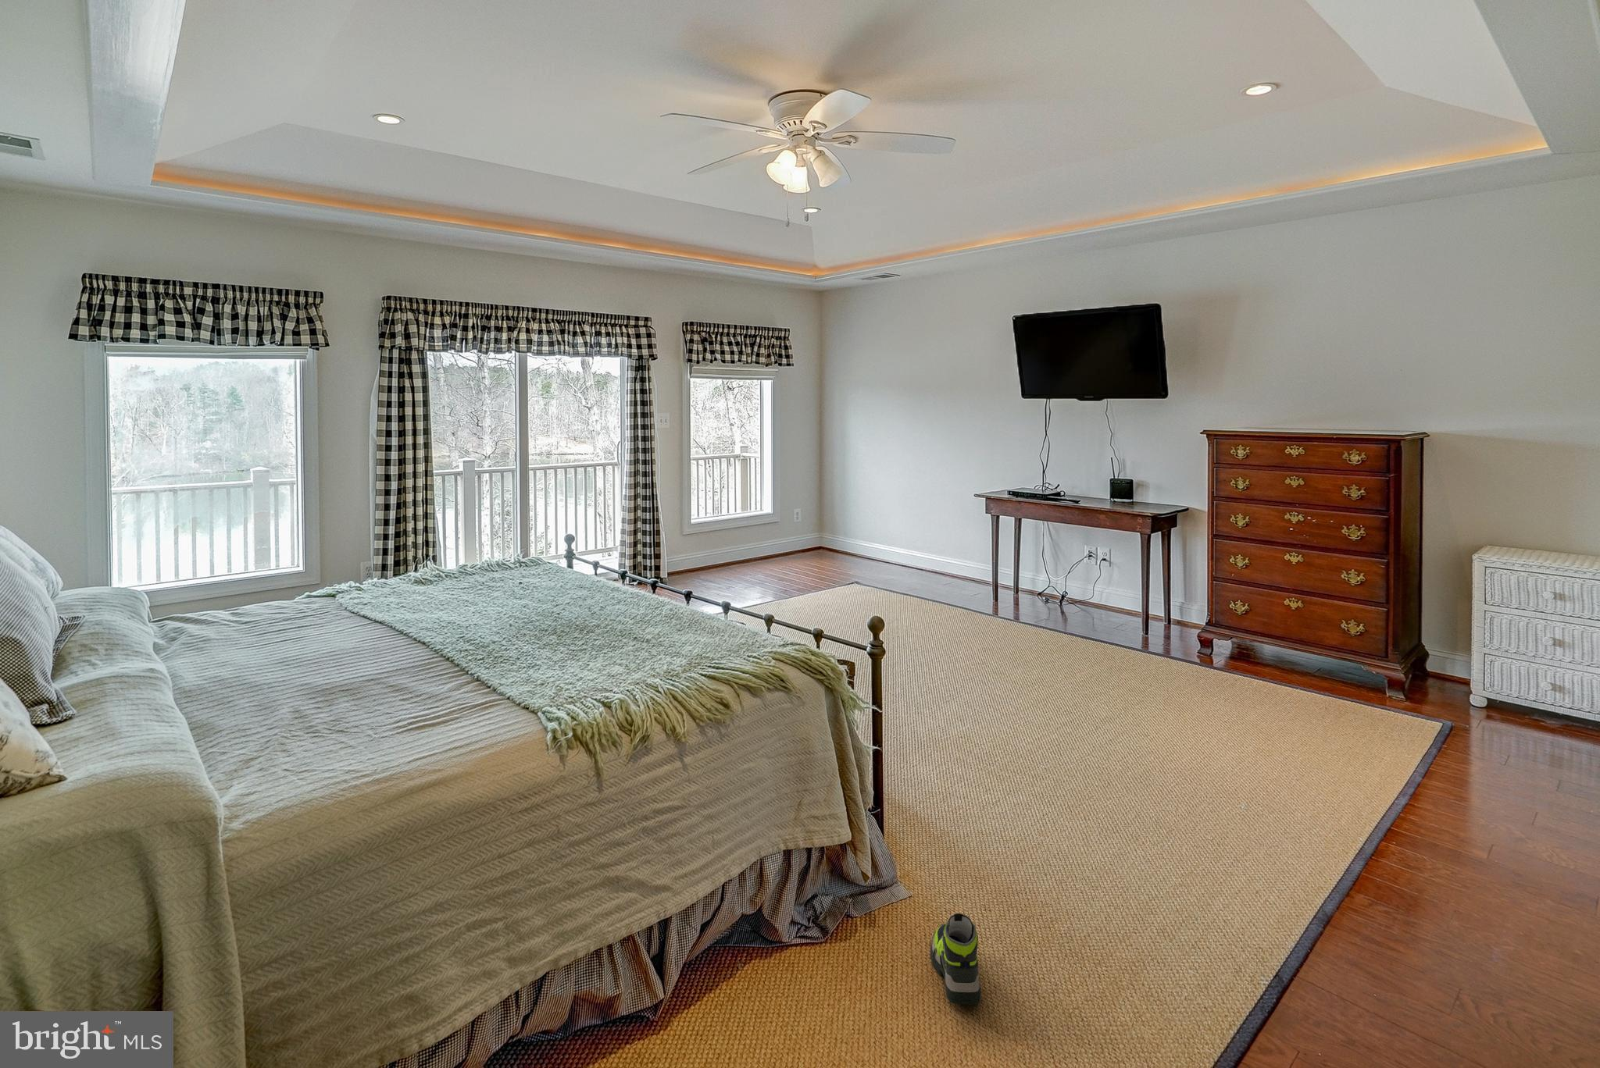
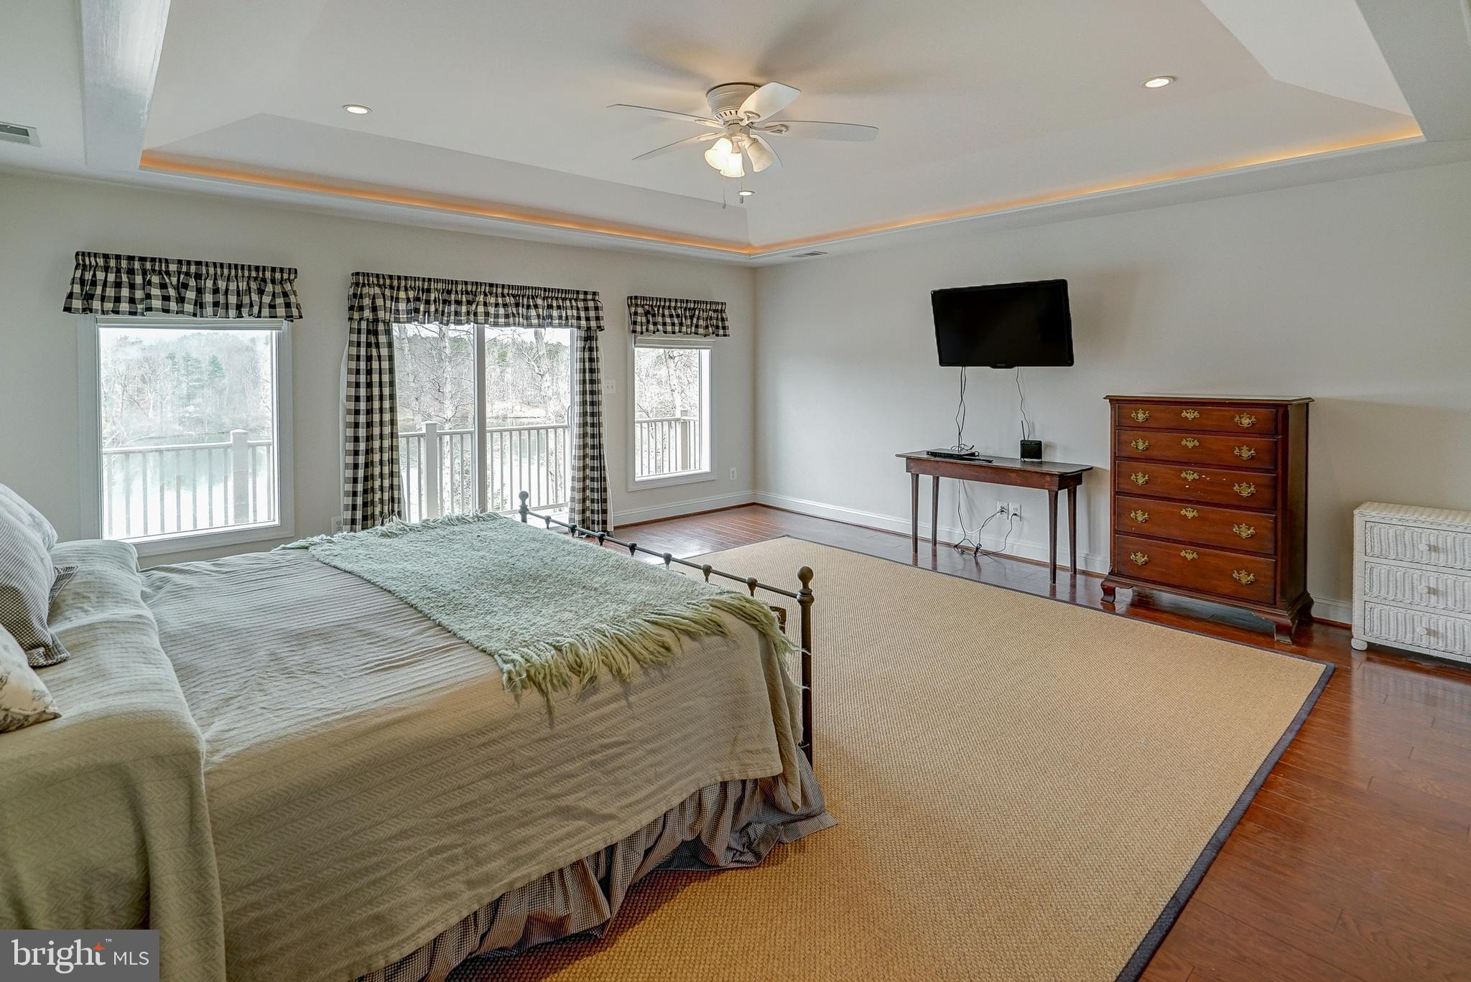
- shoe (955, 942)
